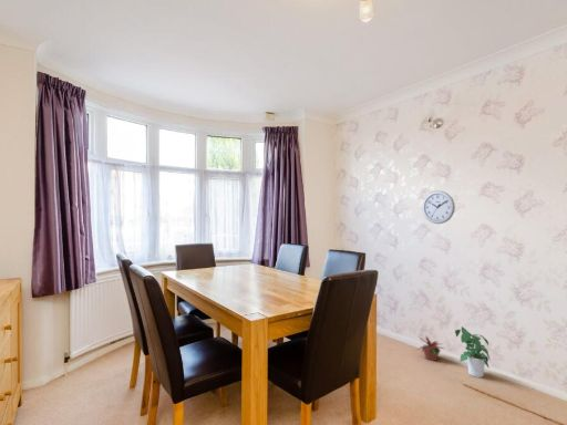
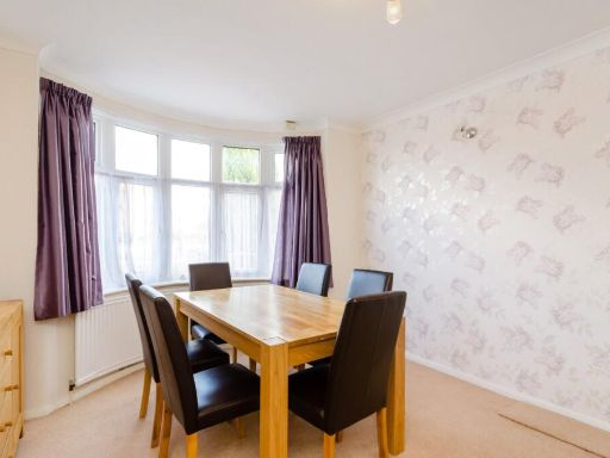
- potted plant (431, 345)
- potted plant (472, 352)
- wall clock (437, 207)
